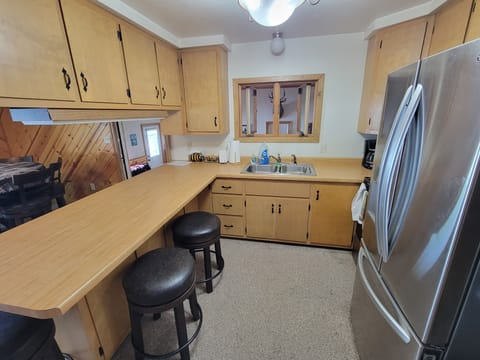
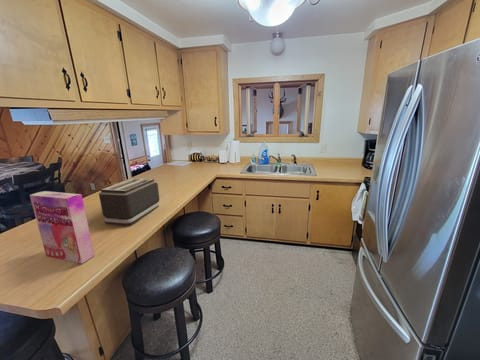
+ toaster (133, 198)
+ cereal box (63, 226)
